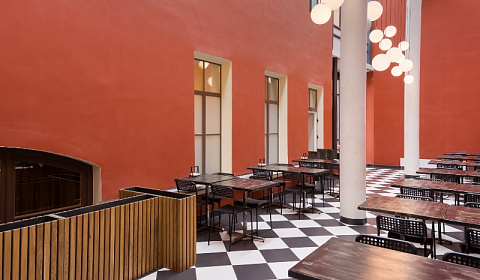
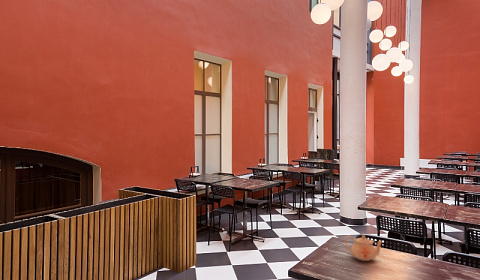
+ teapot (363, 246)
